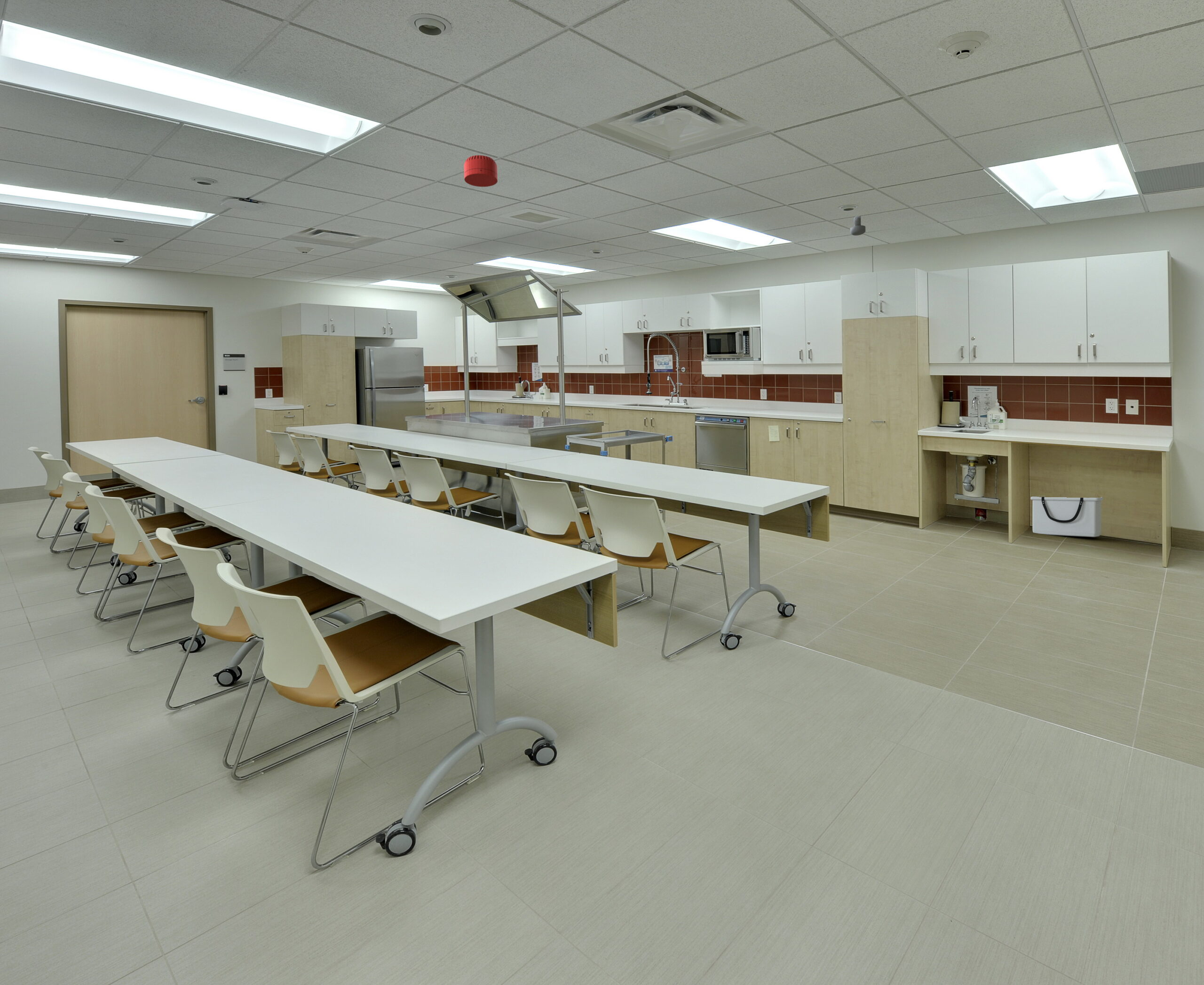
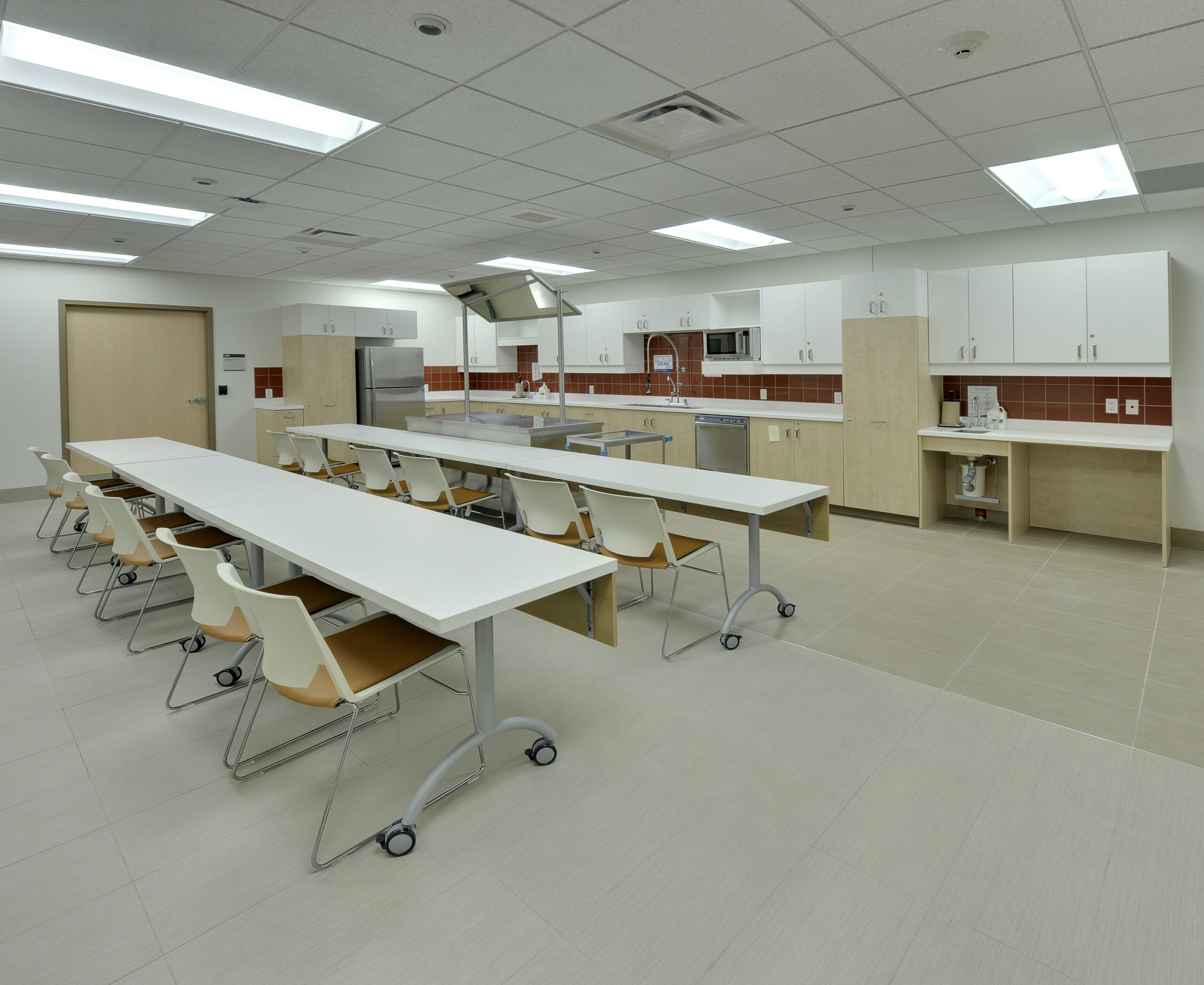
- smoke detector (481, 170)
- security camera (857, 225)
- storage bin (1066, 516)
